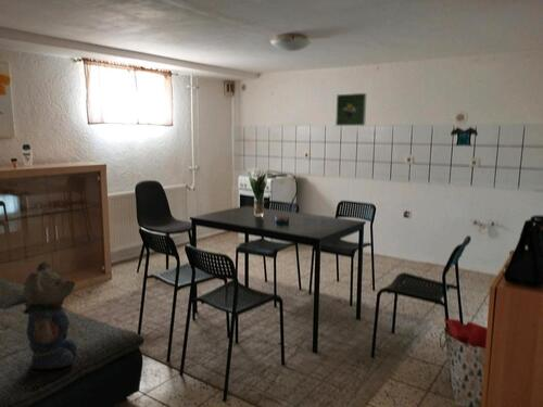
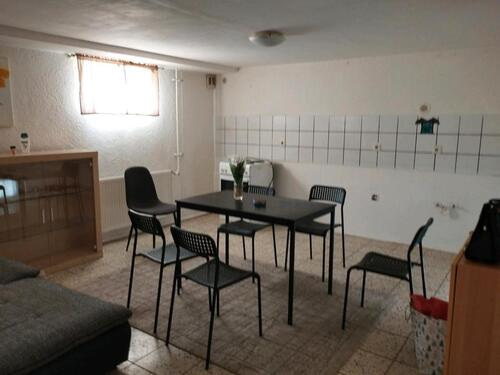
- teddy bear (46, 315)
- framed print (351, 110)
